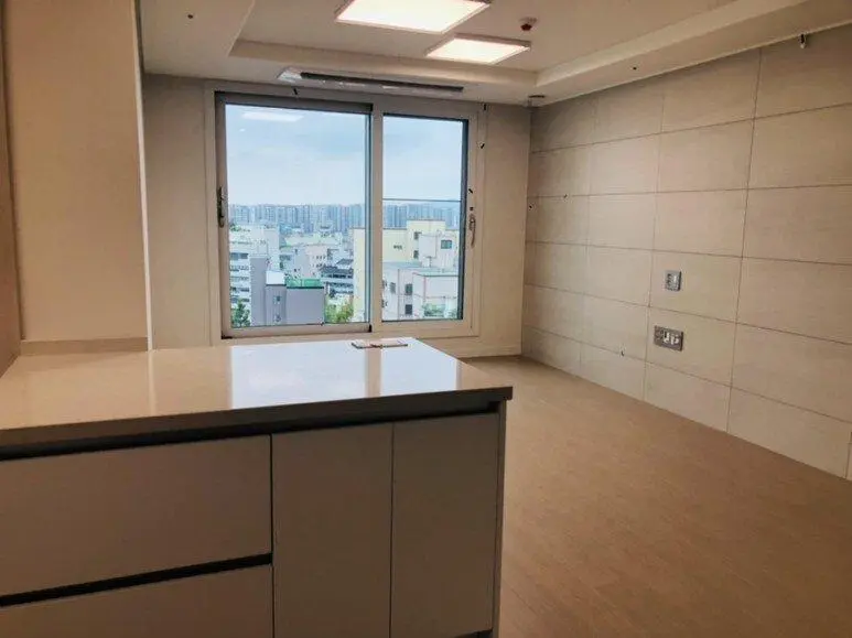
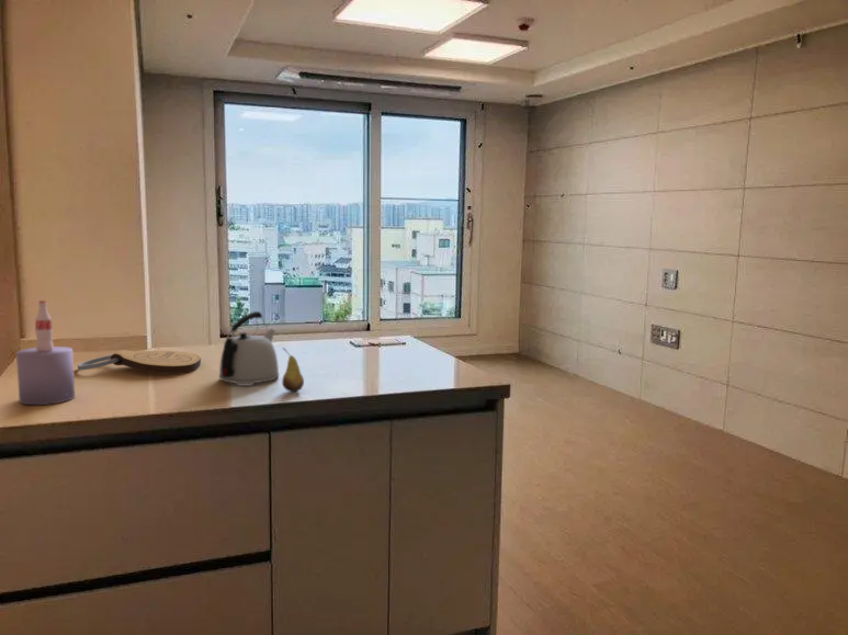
+ bottle (45, 350)
+ key chain (139, 359)
+ fruit (293, 368)
+ kettle (250, 345)
